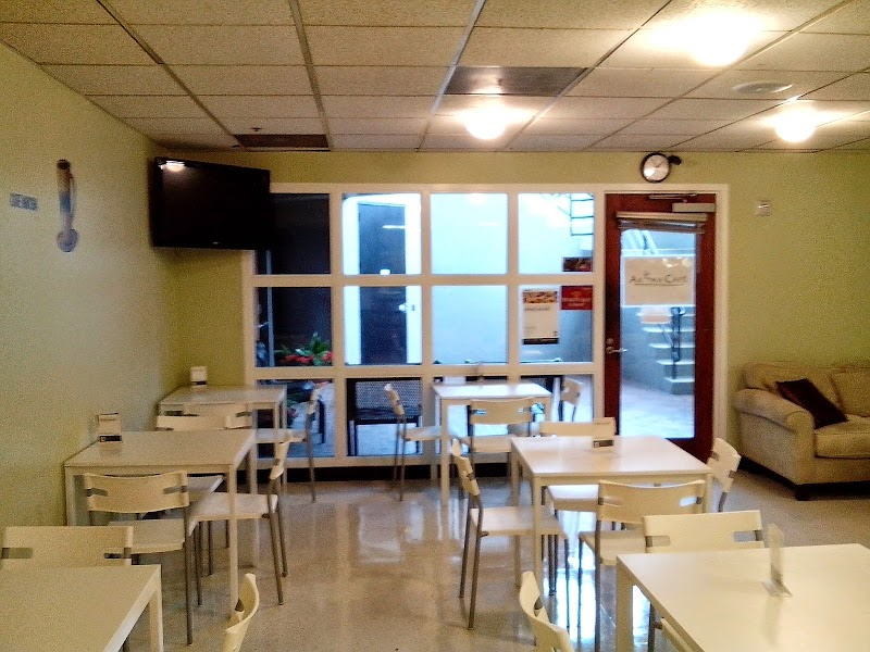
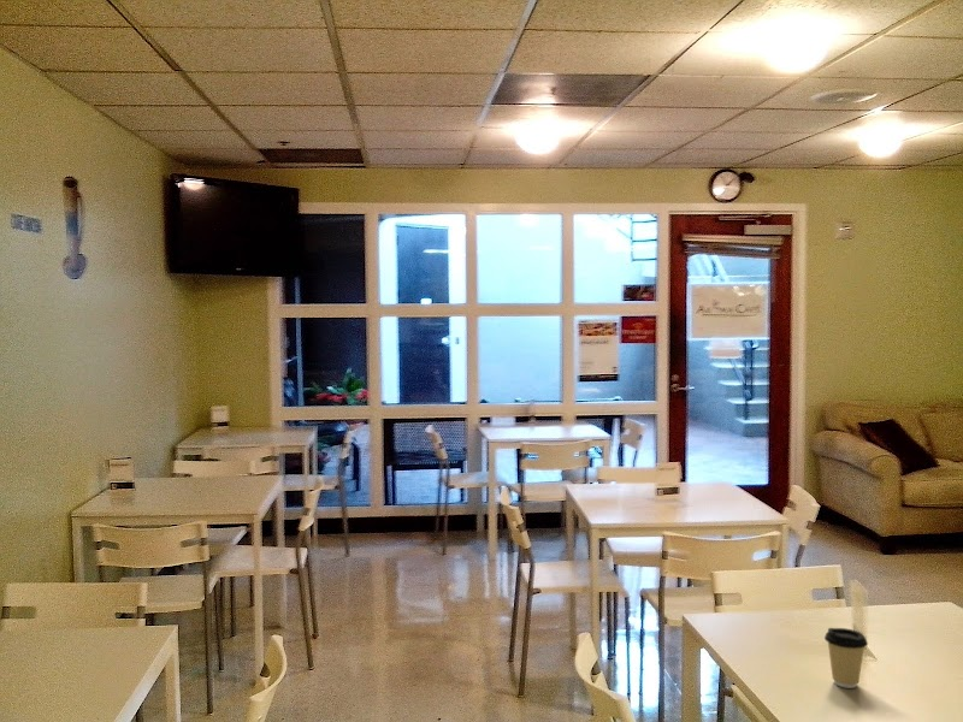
+ coffee cup (845, 657)
